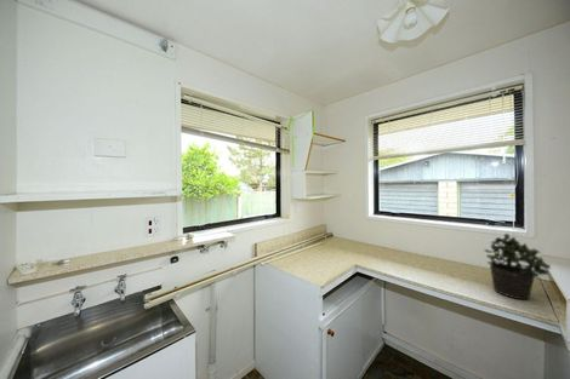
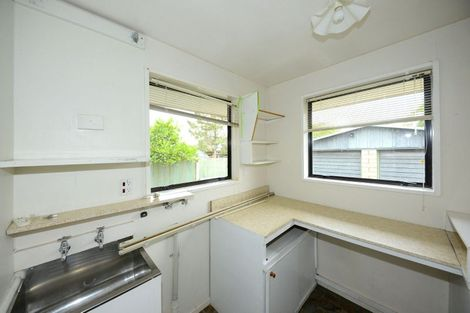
- potted plant (511, 263)
